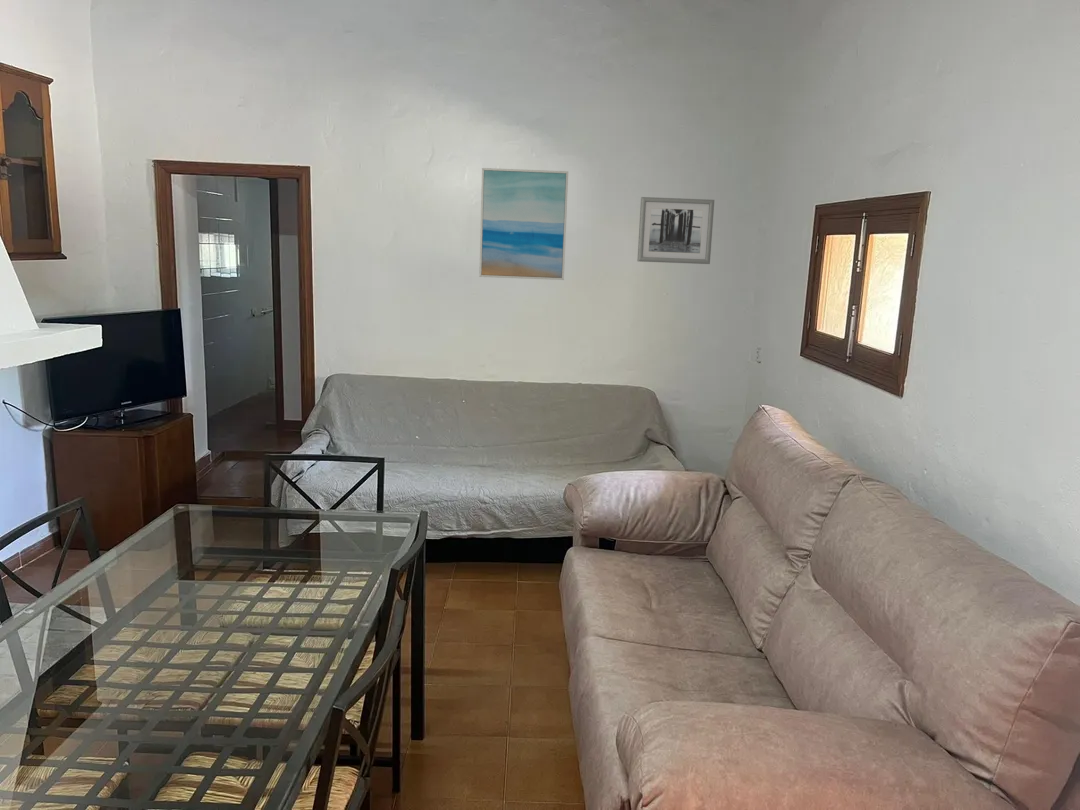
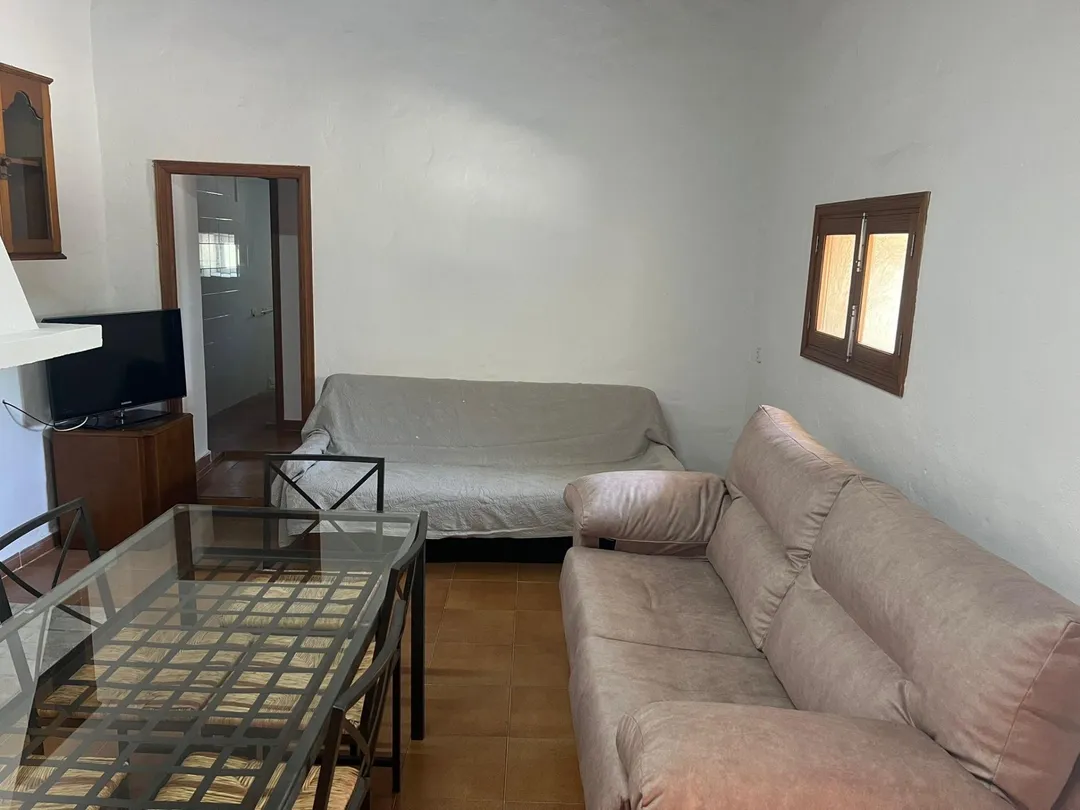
- wall art (675, 230)
- wall art (523, 224)
